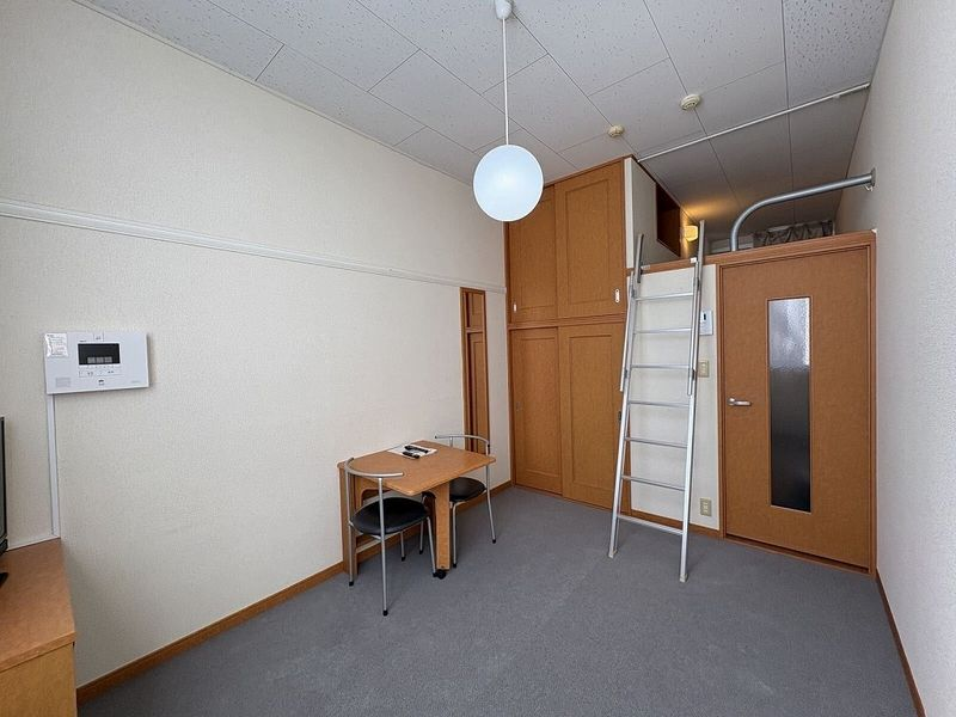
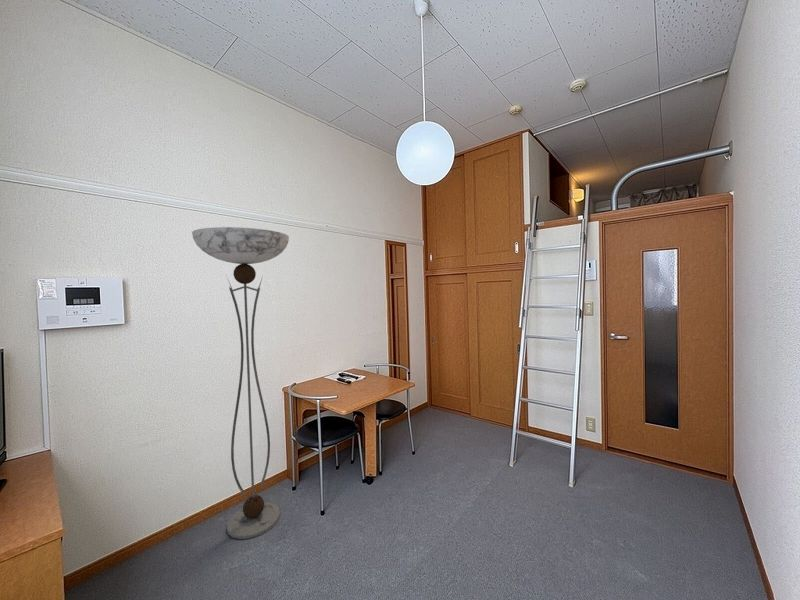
+ floor lamp (248, 379)
